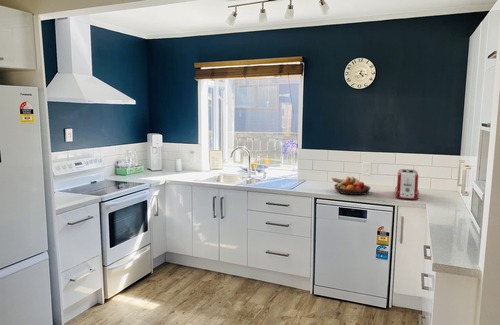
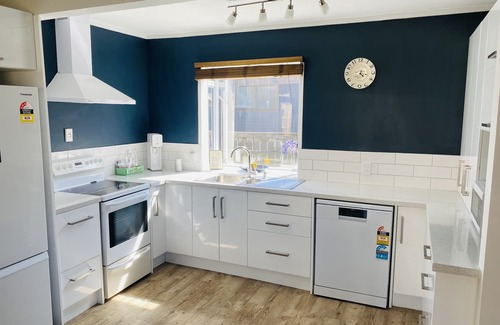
- fruit bowl (351, 184)
- toaster (407, 183)
